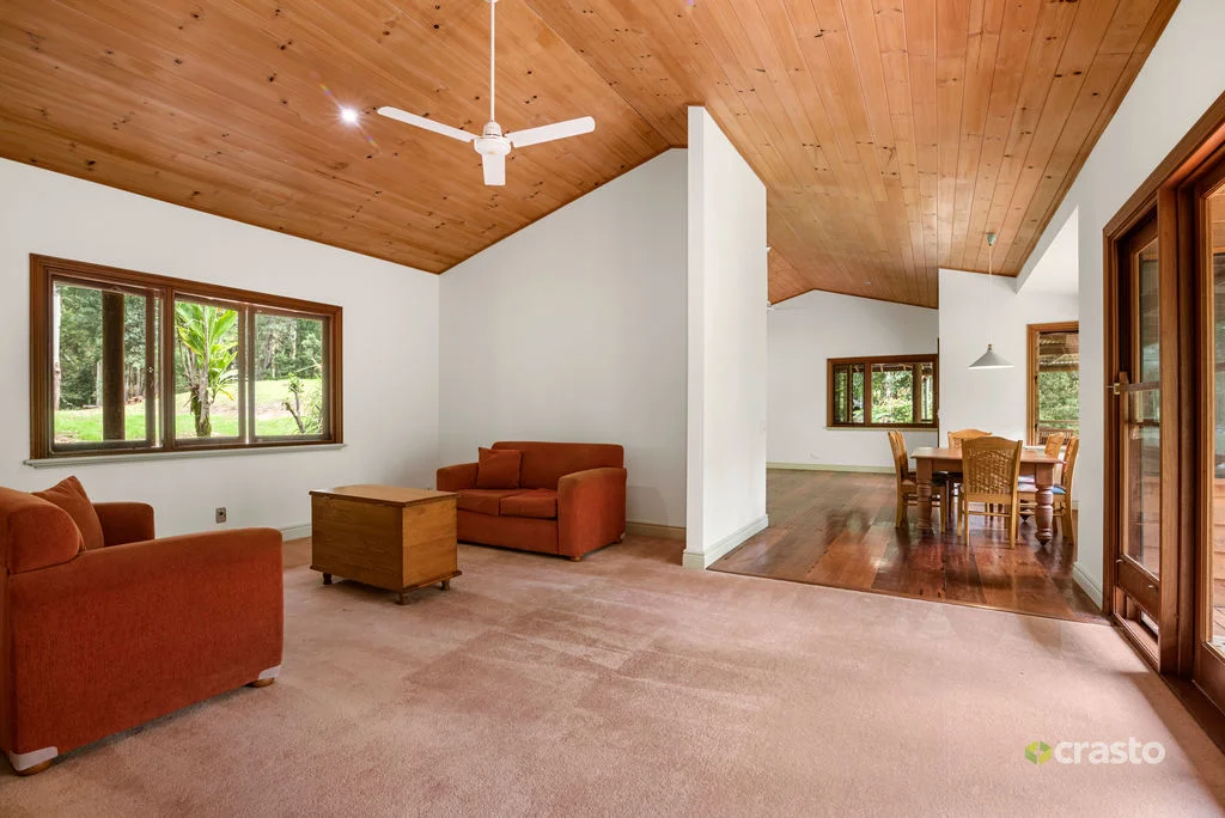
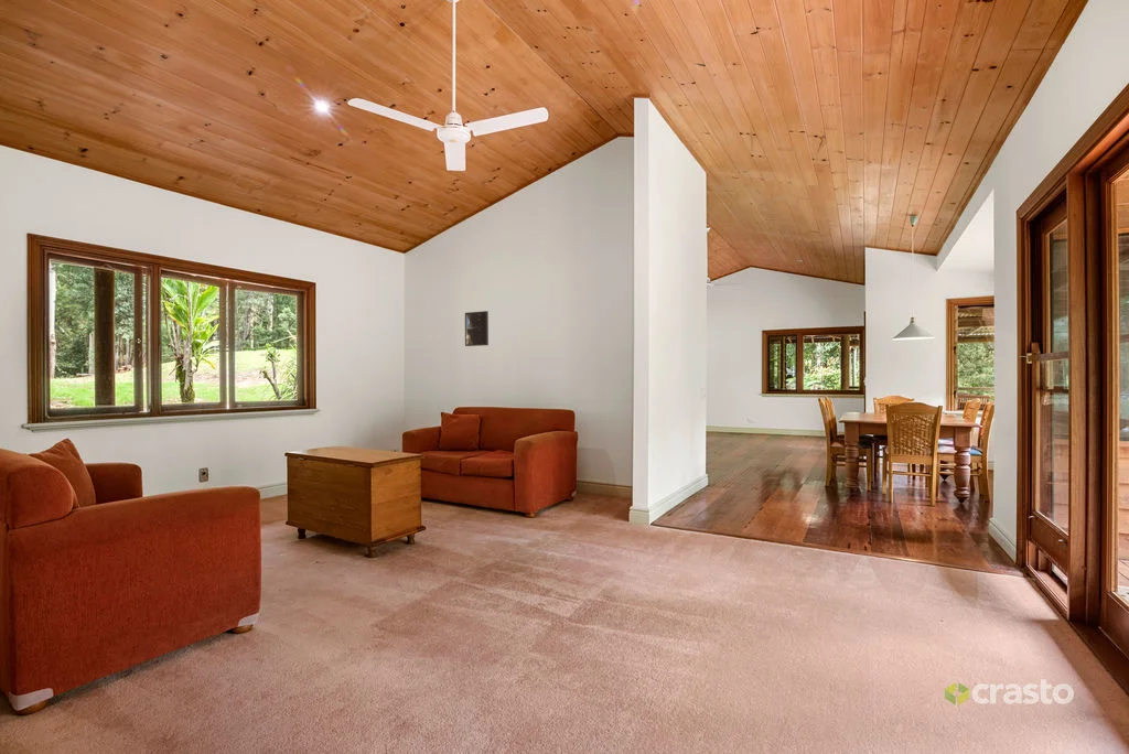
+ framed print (476, 328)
